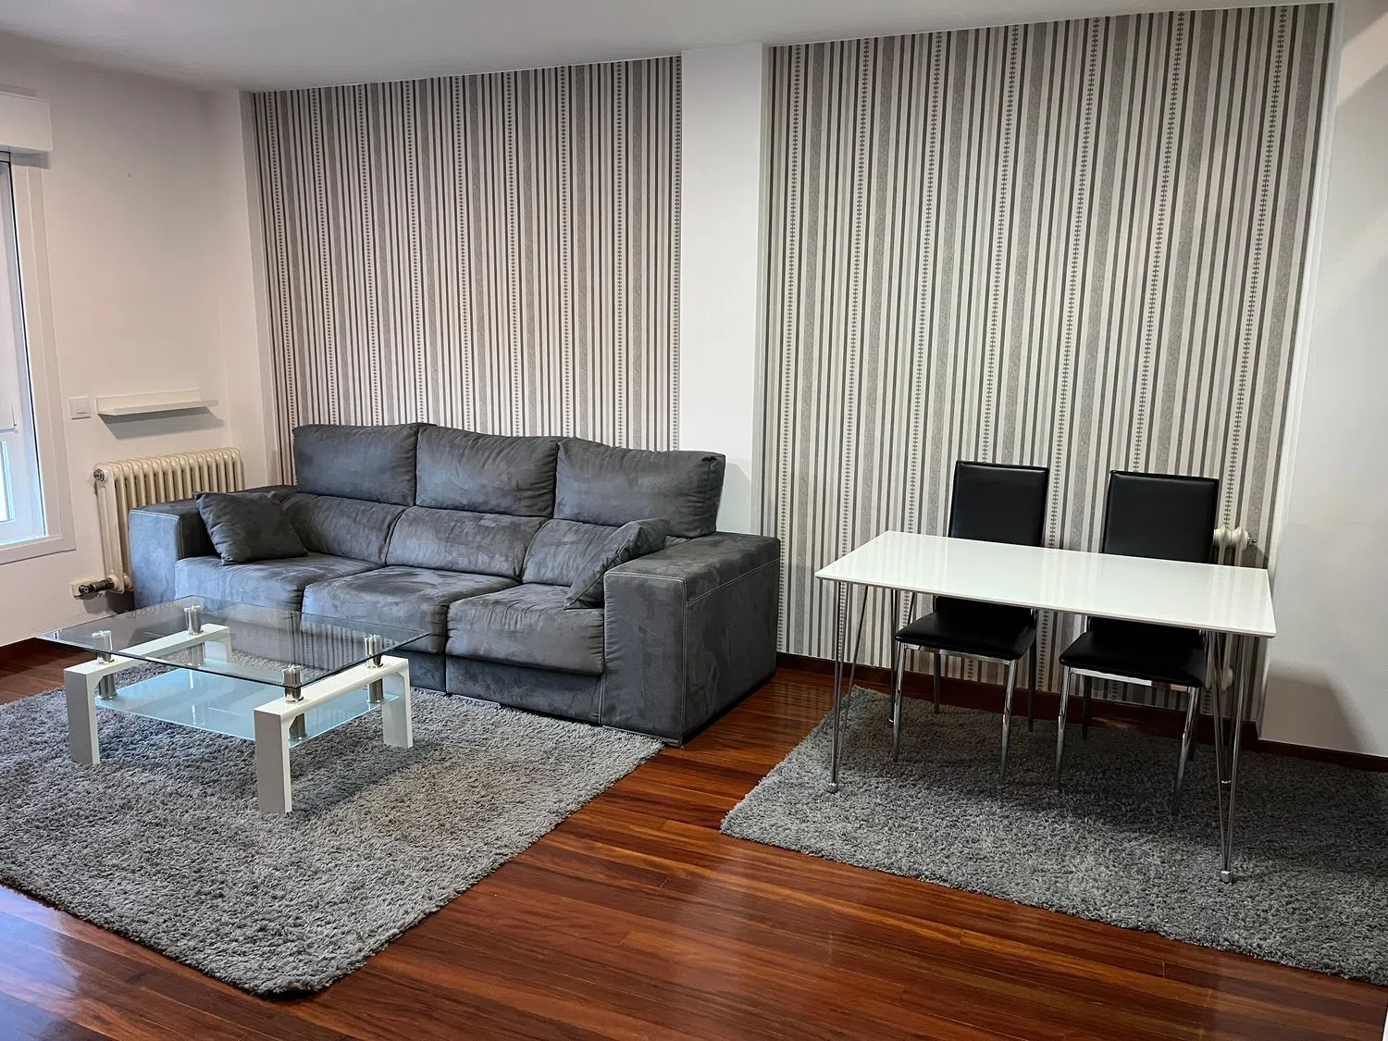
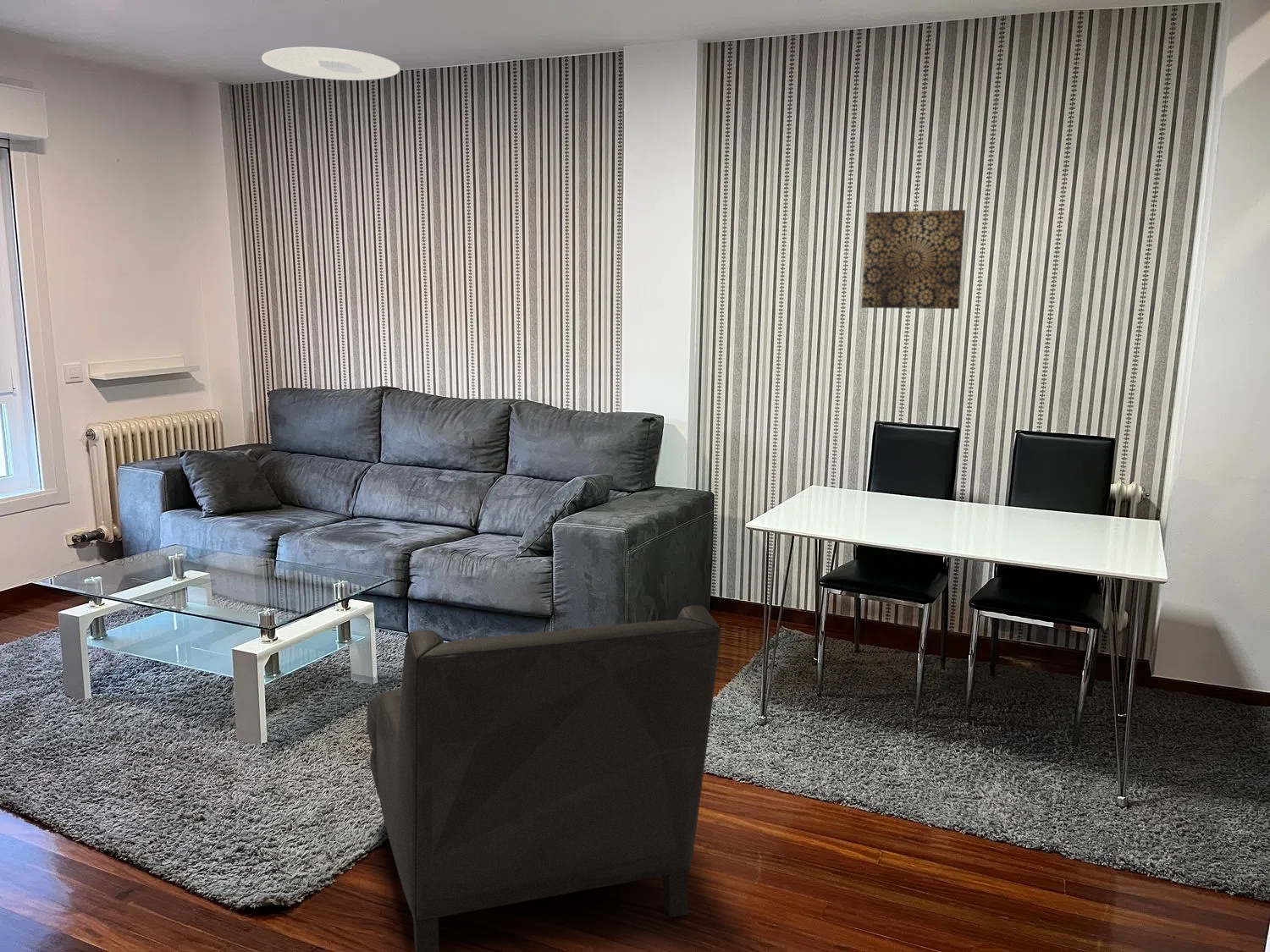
+ ceiling light (332, 58)
+ wall art (912, 260)
+ armchair (527, 729)
